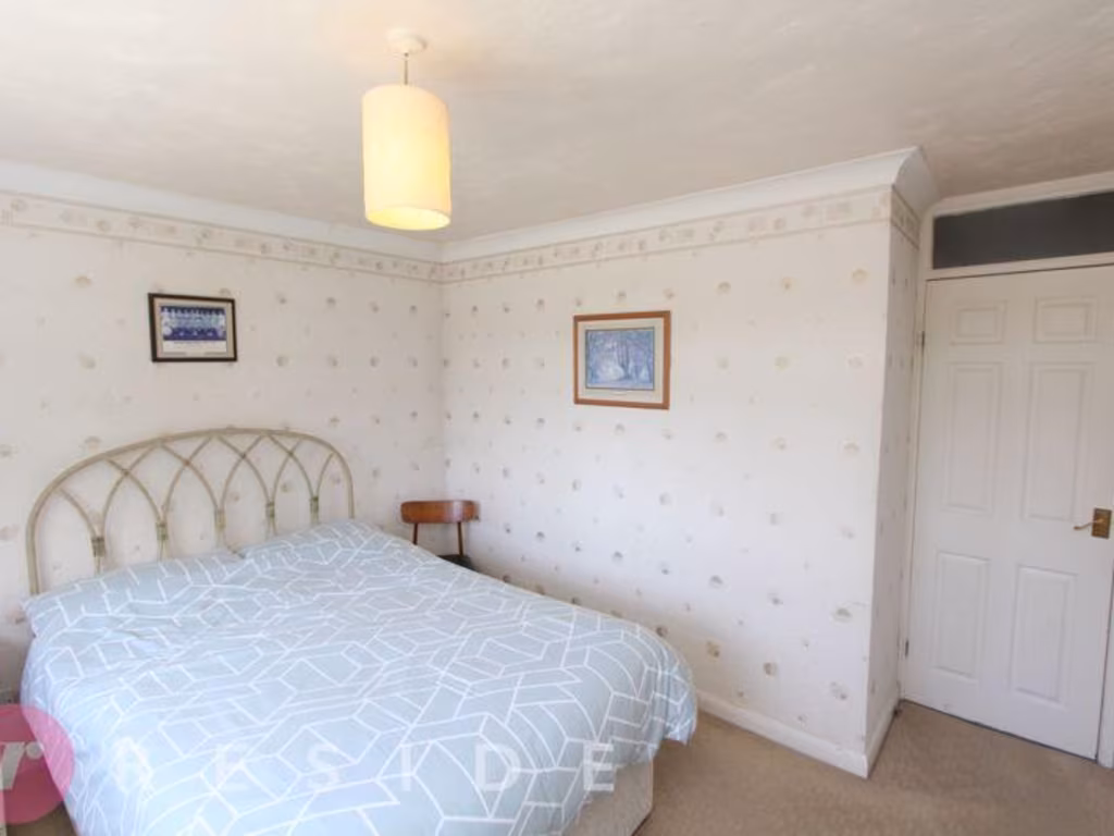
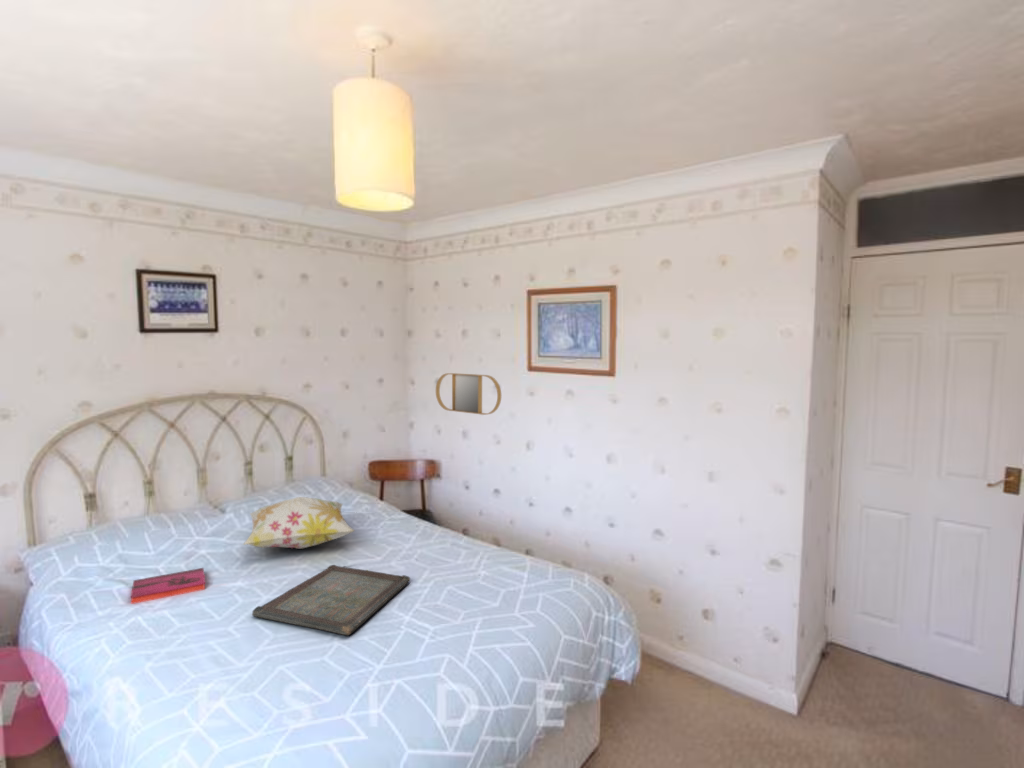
+ decorative pillow (299, 521)
+ serving tray (338, 595)
+ home mirror (466, 393)
+ hardback book (169, 585)
